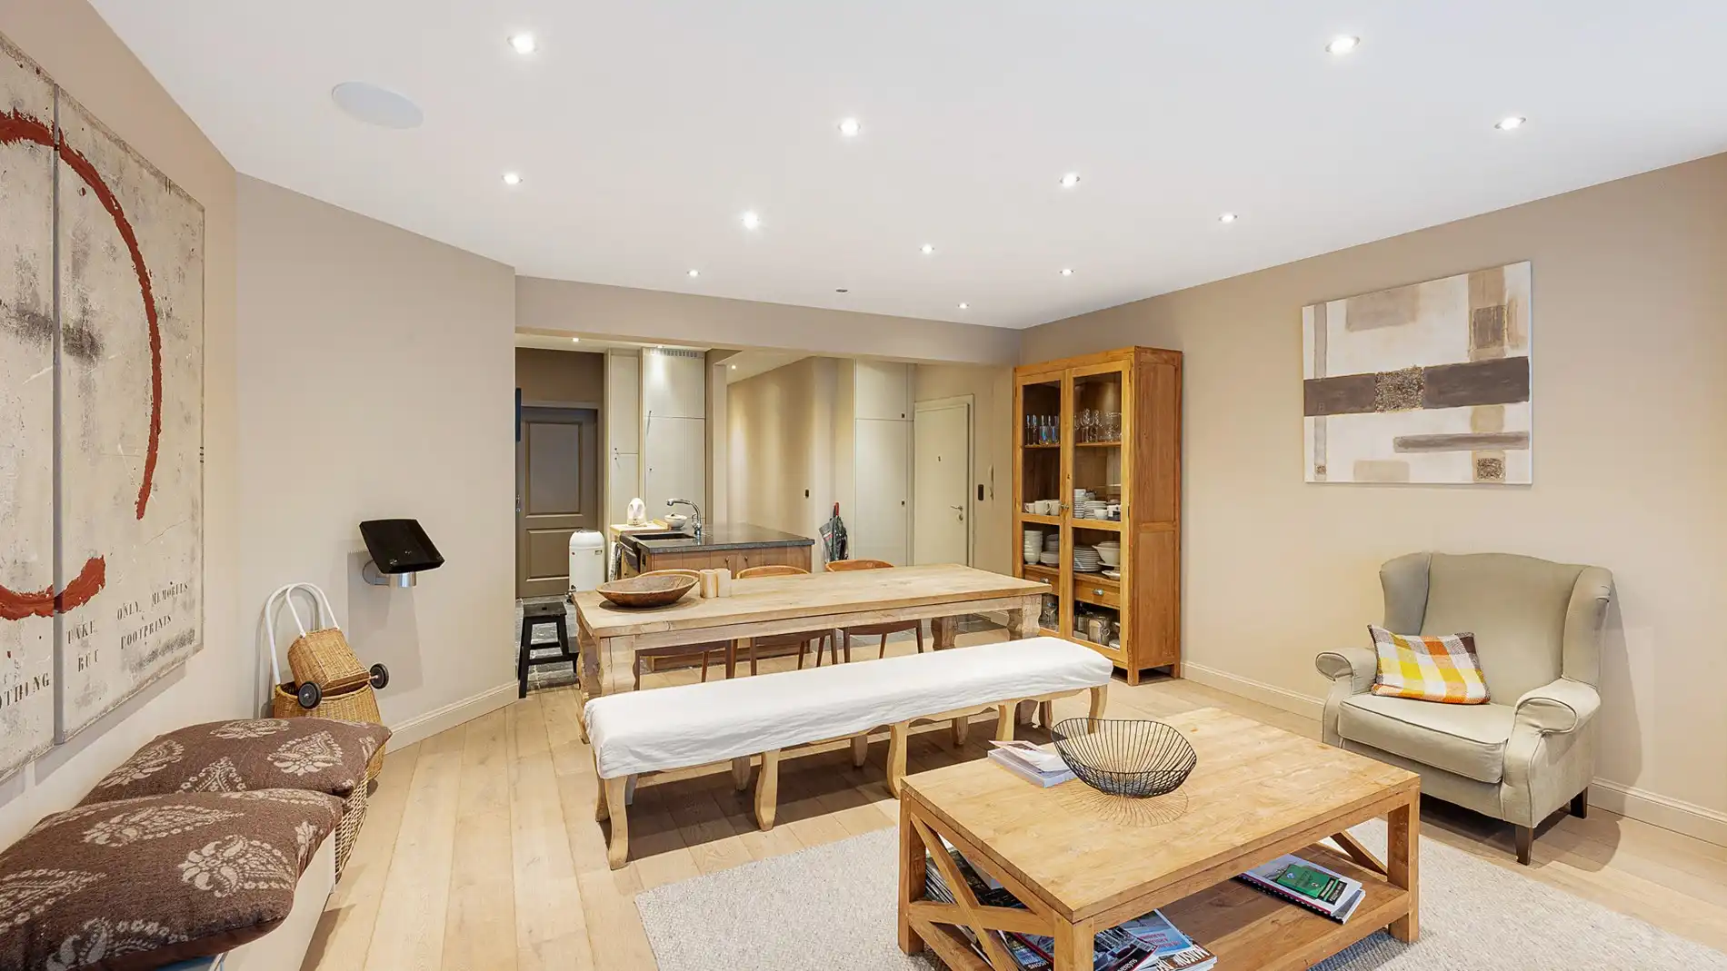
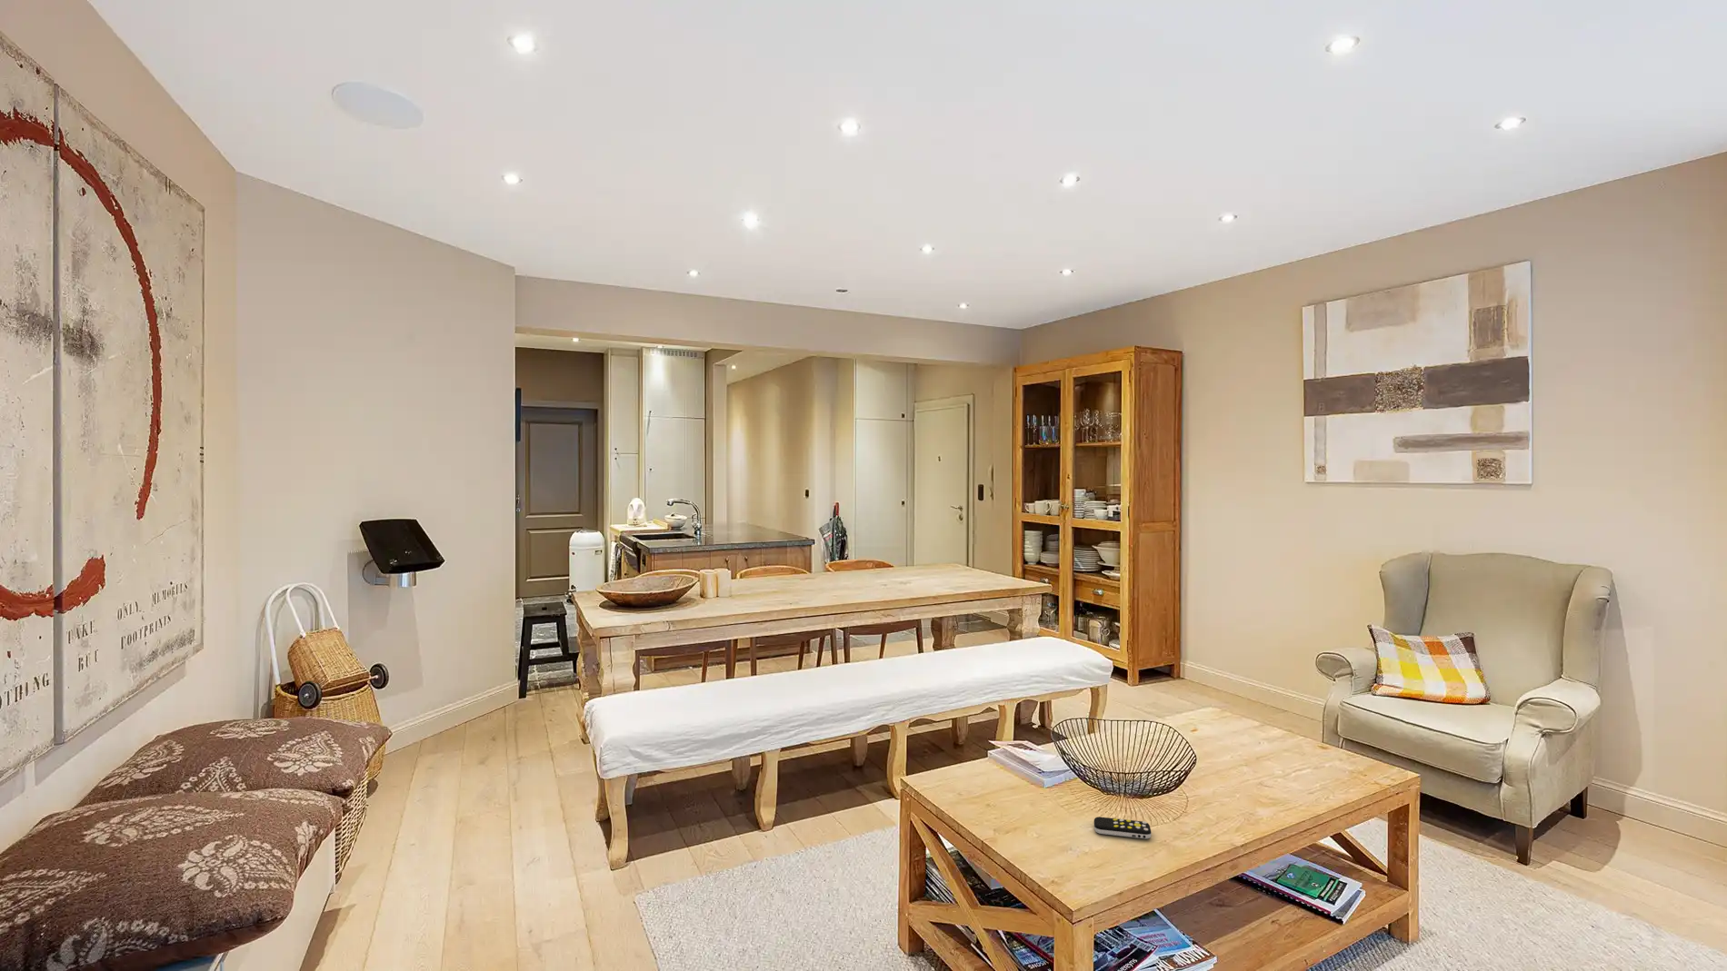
+ remote control (1122, 826)
